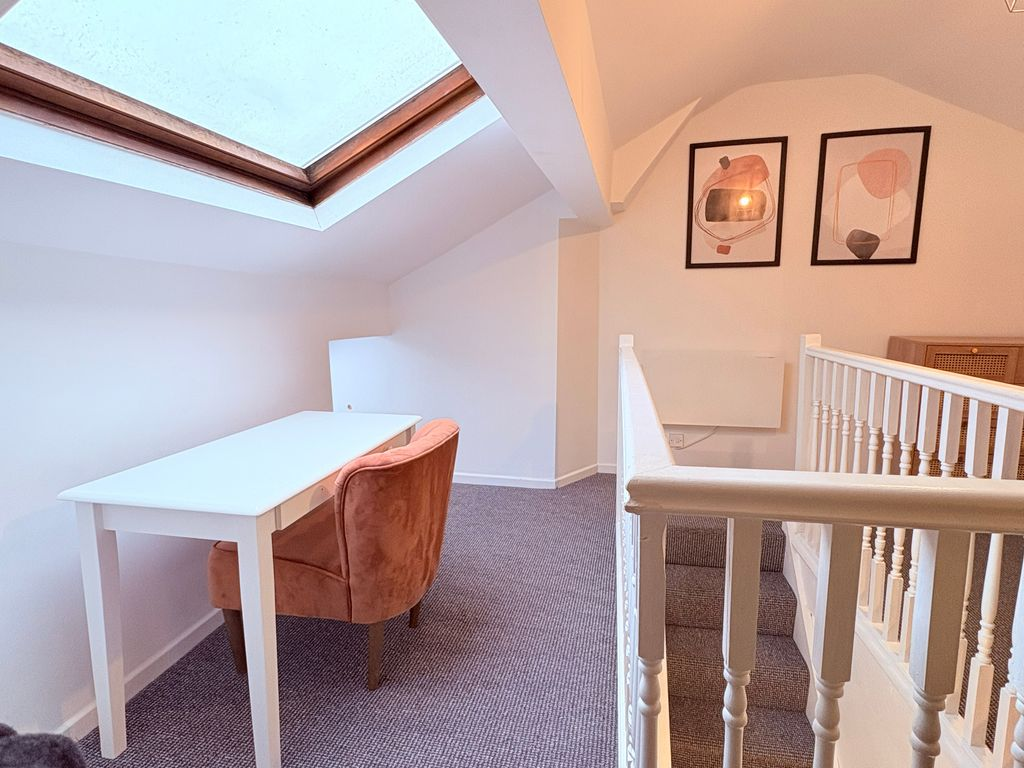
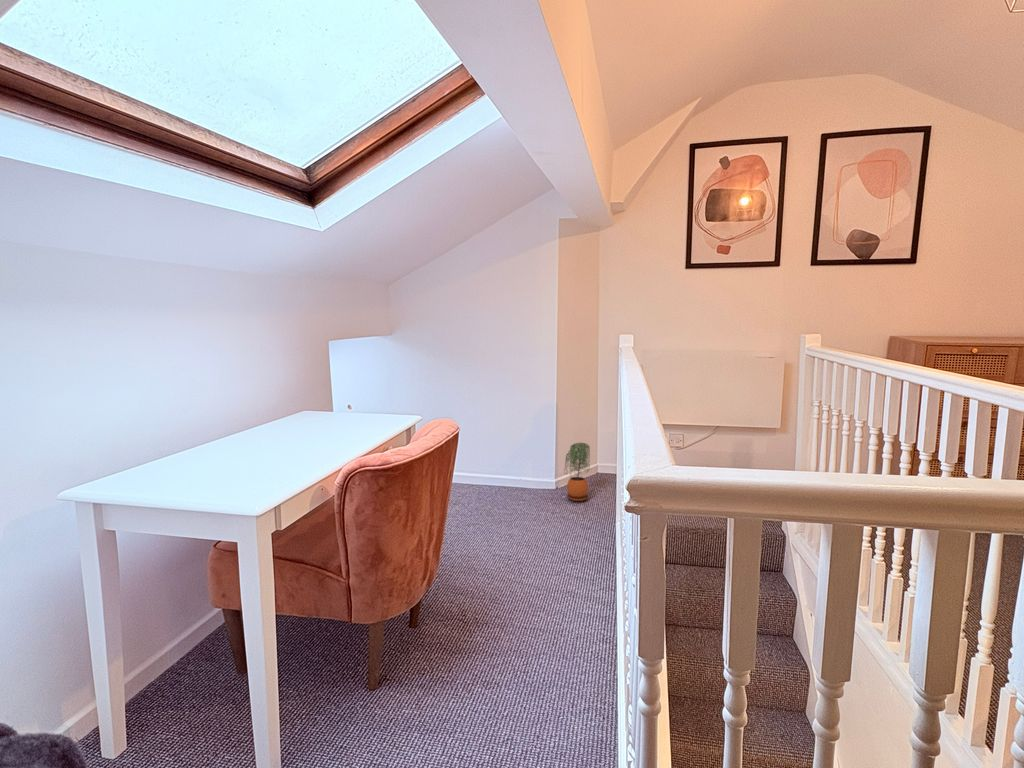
+ potted plant (577, 470)
